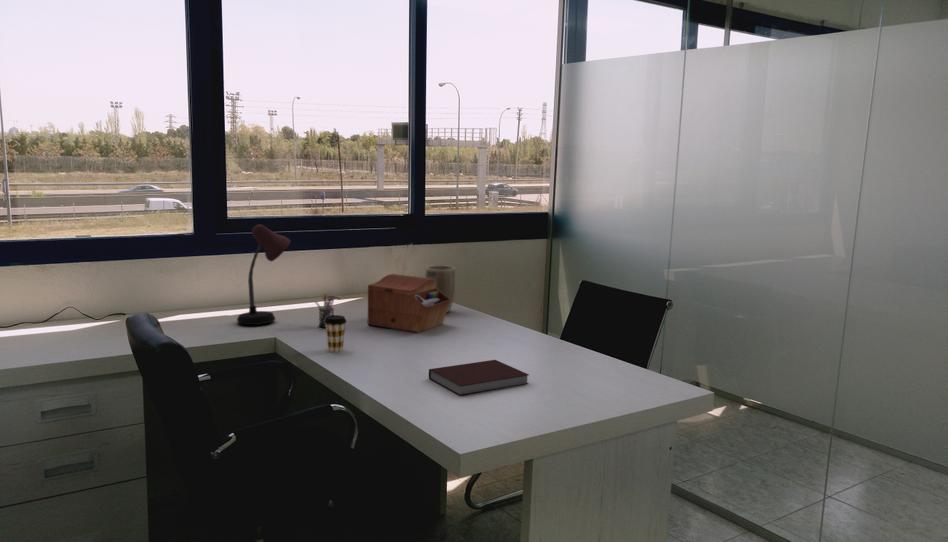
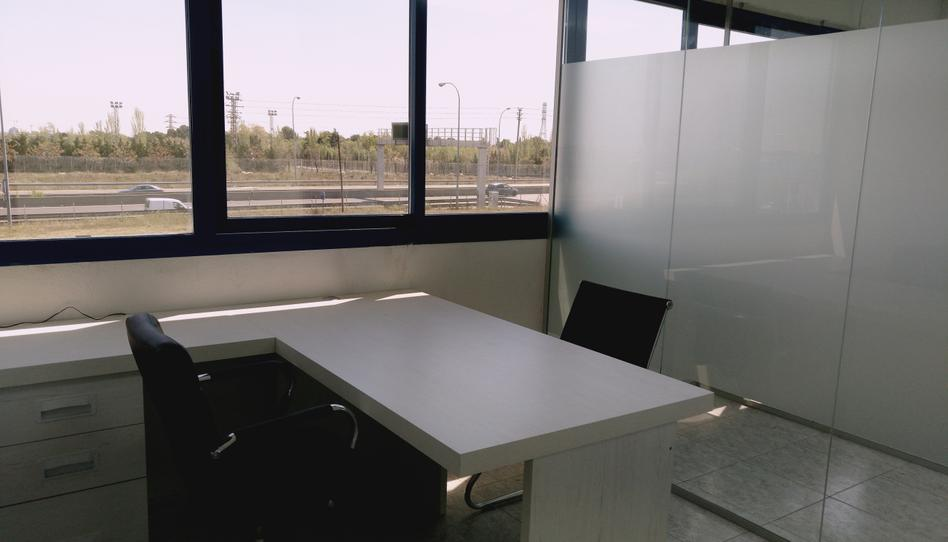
- notebook (478, 376)
- pen holder (324, 310)
- coffee cup (335, 333)
- sewing box (408, 302)
- plant pot (440, 289)
- desk lamp (252, 273)
